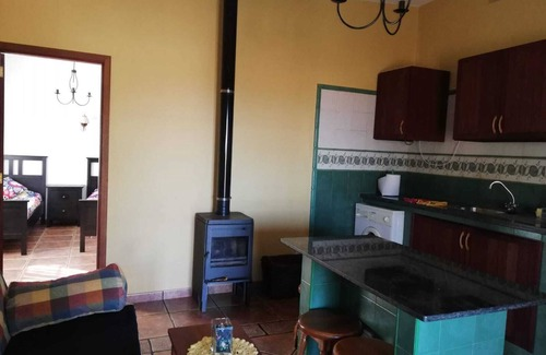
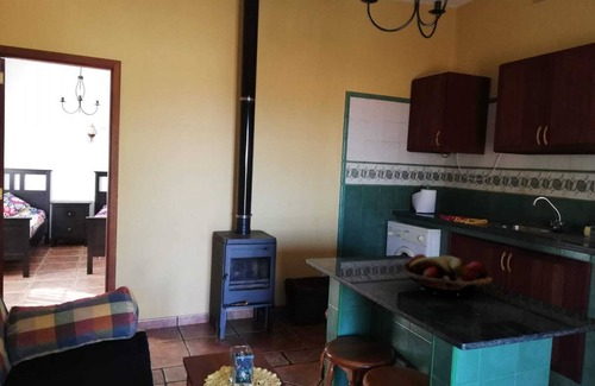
+ fruit basket (446, 272)
